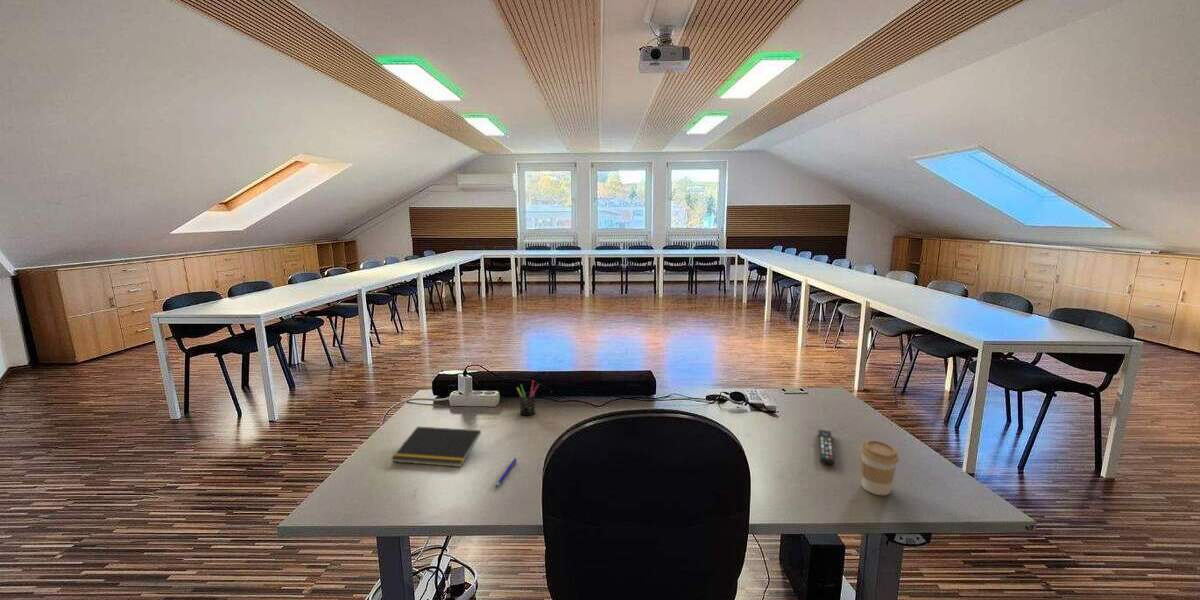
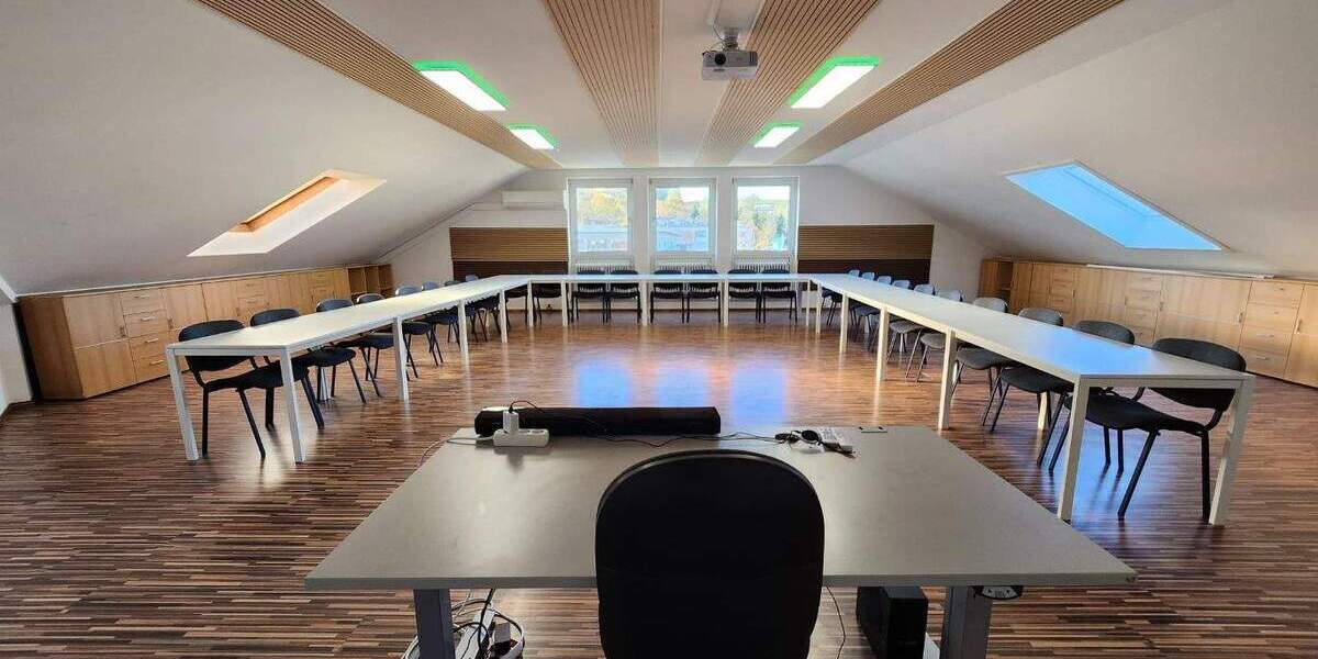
- pen holder (527, 396)
- coffee cup (877, 467)
- remote control (825, 445)
- notepad (437, 445)
- pen (506, 472)
